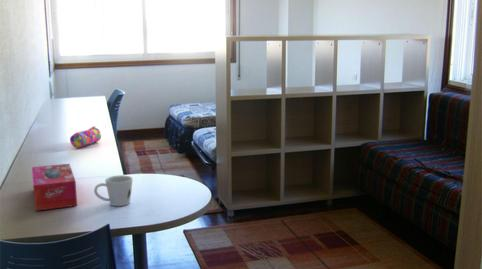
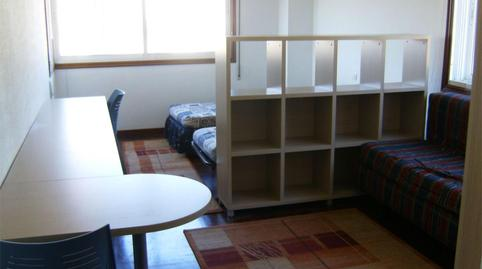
- mug (113, 191)
- tissue box (53, 185)
- pencil case (85, 137)
